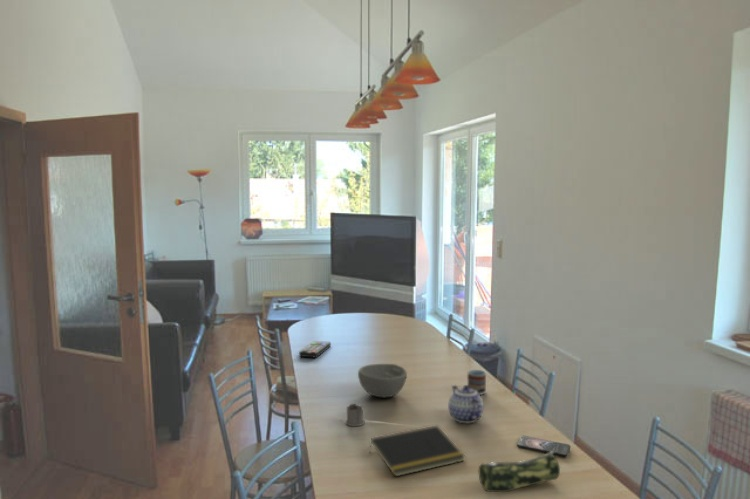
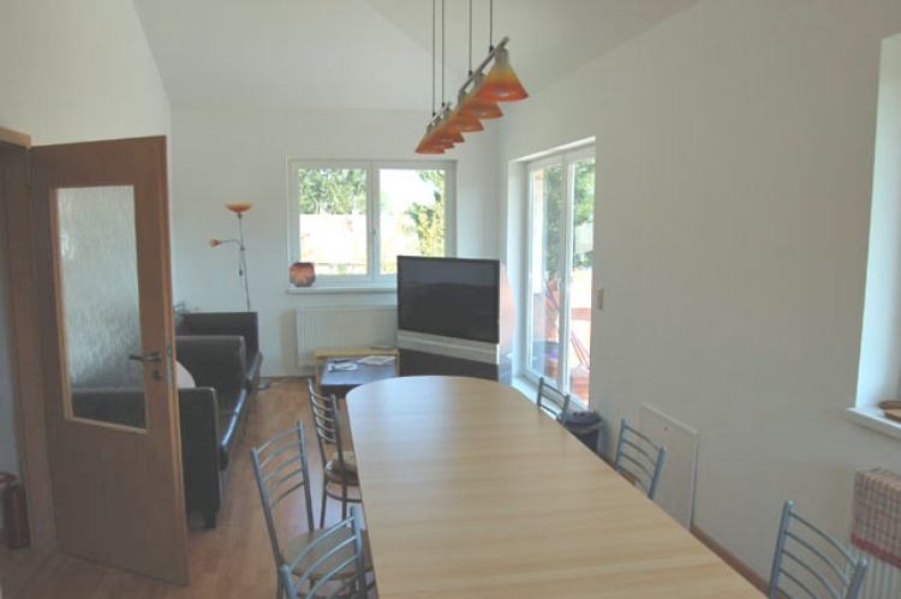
- smartphone (543, 445)
- remote control (315, 348)
- teapot (465, 402)
- cup (474, 381)
- tea glass holder (355, 410)
- notepad (417, 449)
- bowl (382, 382)
- pencil case (520, 472)
